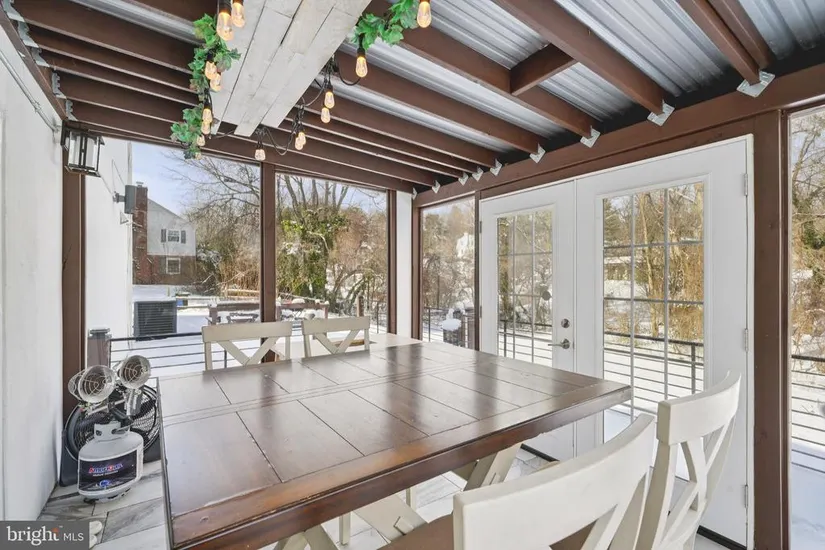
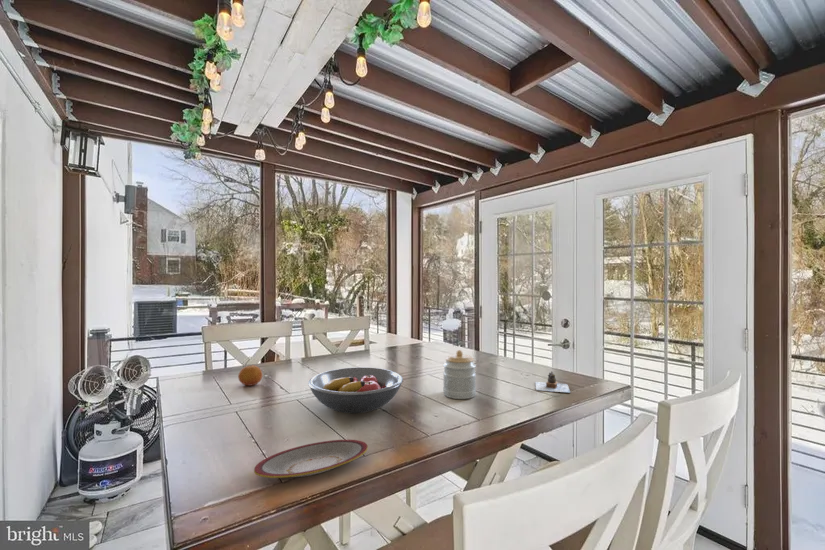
+ fruit bowl (356, 388)
+ plate (314, 461)
+ teapot (551, 379)
+ fruit (250, 375)
+ jar (459, 372)
